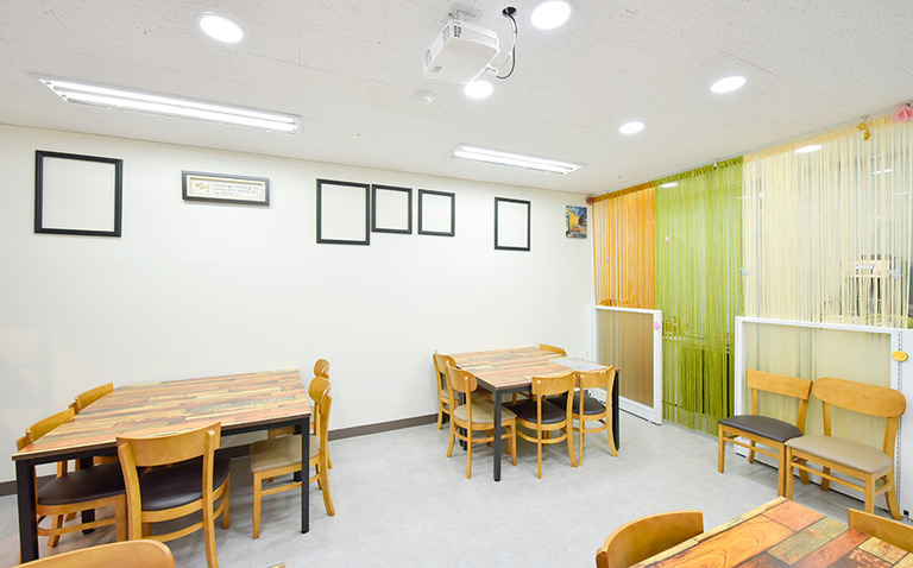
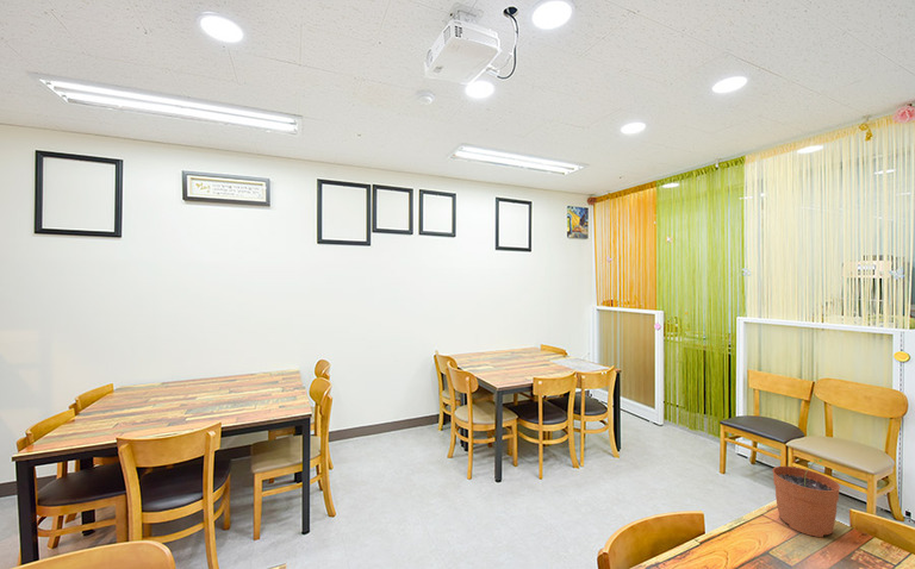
+ plant pot (804, 489)
